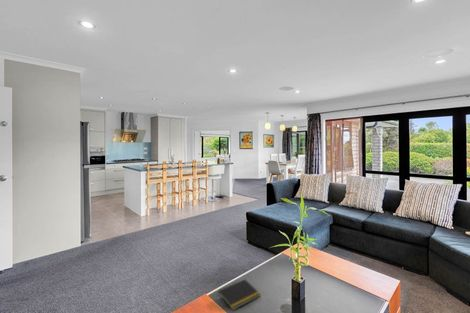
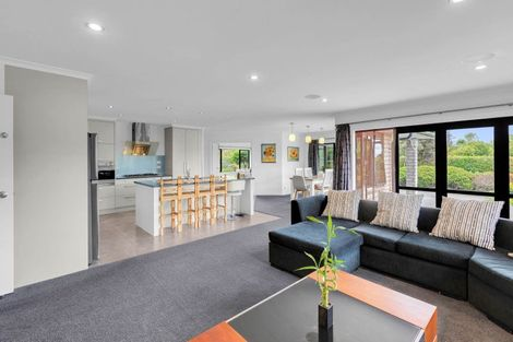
- notepad (239, 293)
